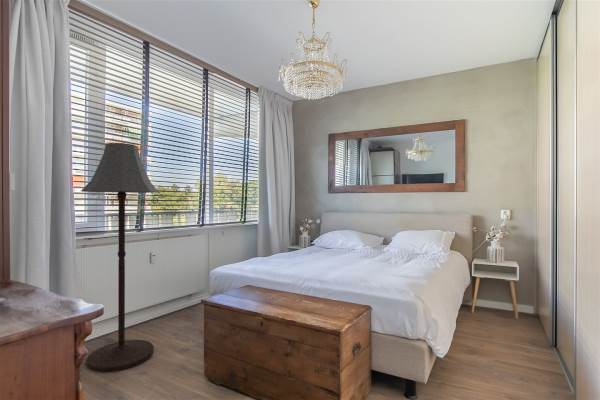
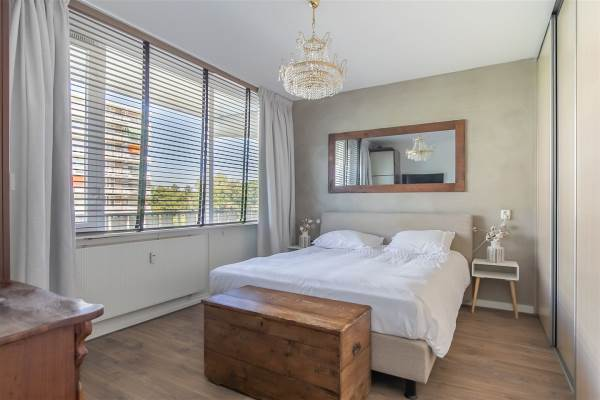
- floor lamp (121, 250)
